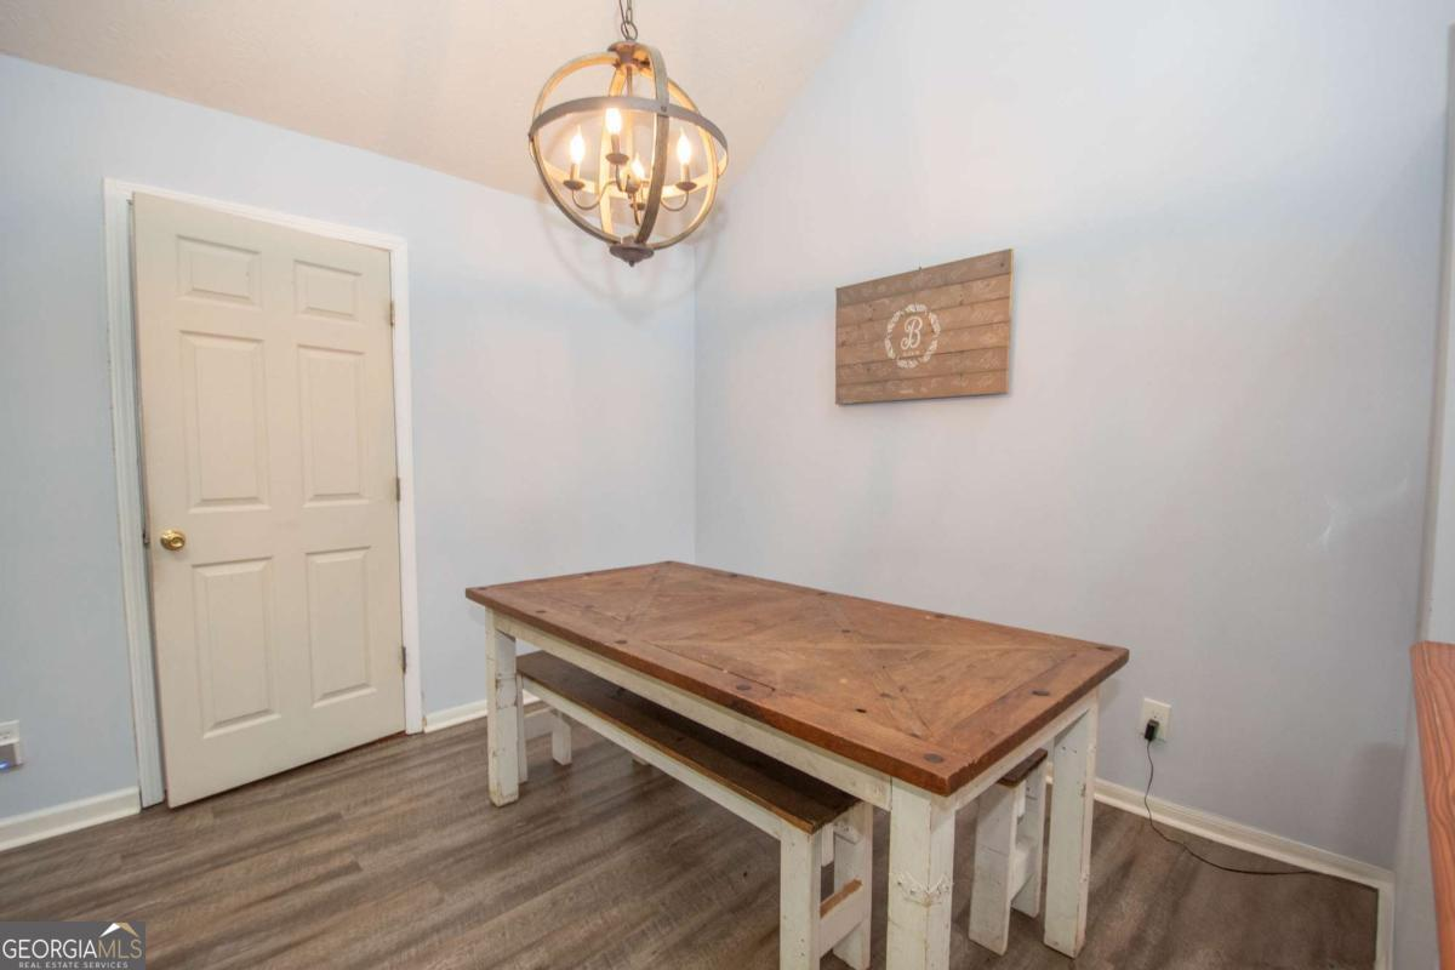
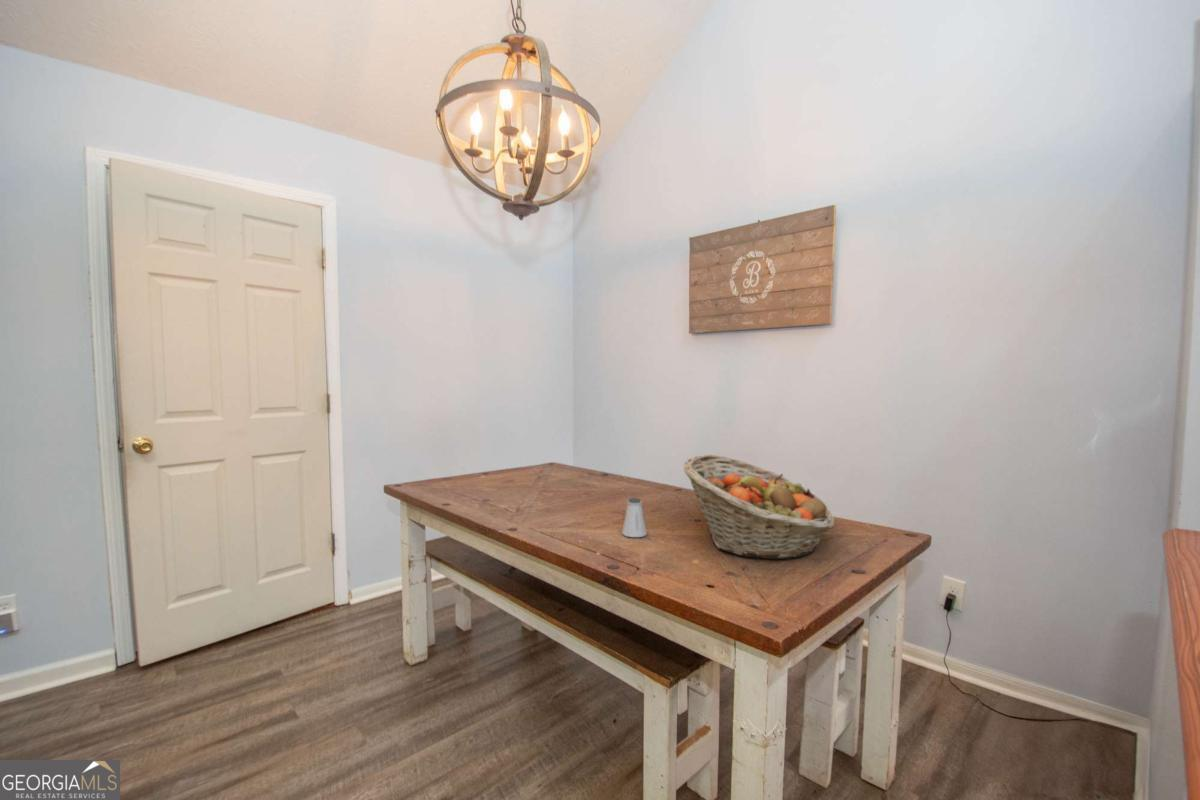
+ fruit basket (755, 500)
+ saltshaker (634, 516)
